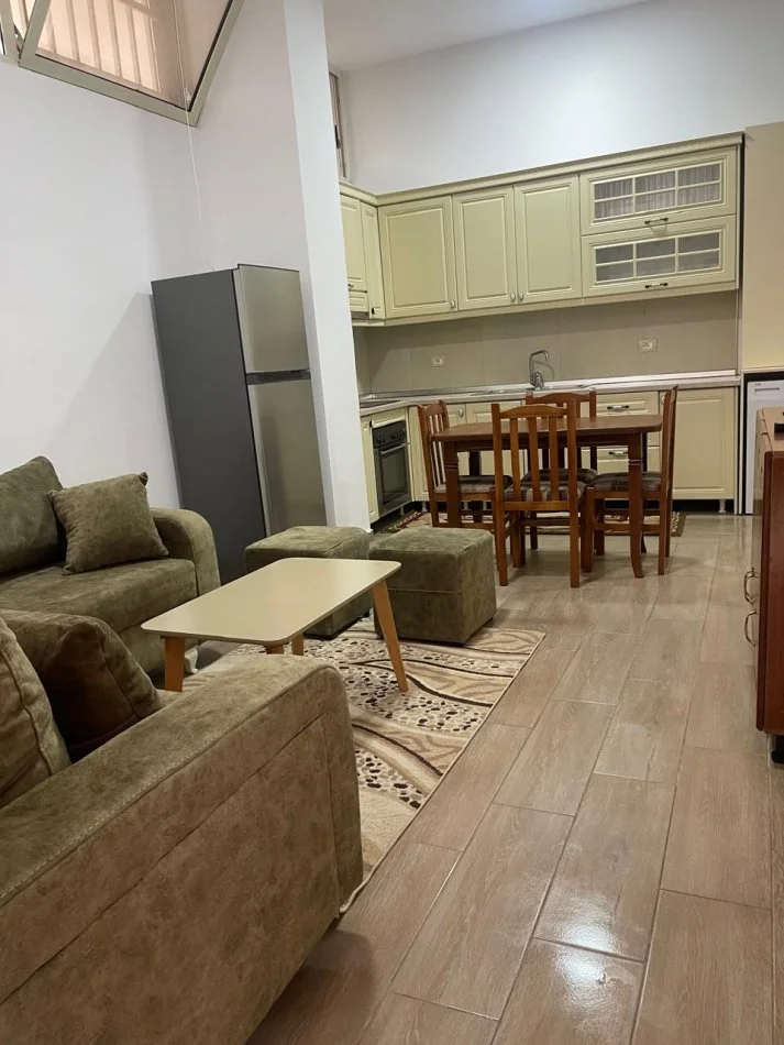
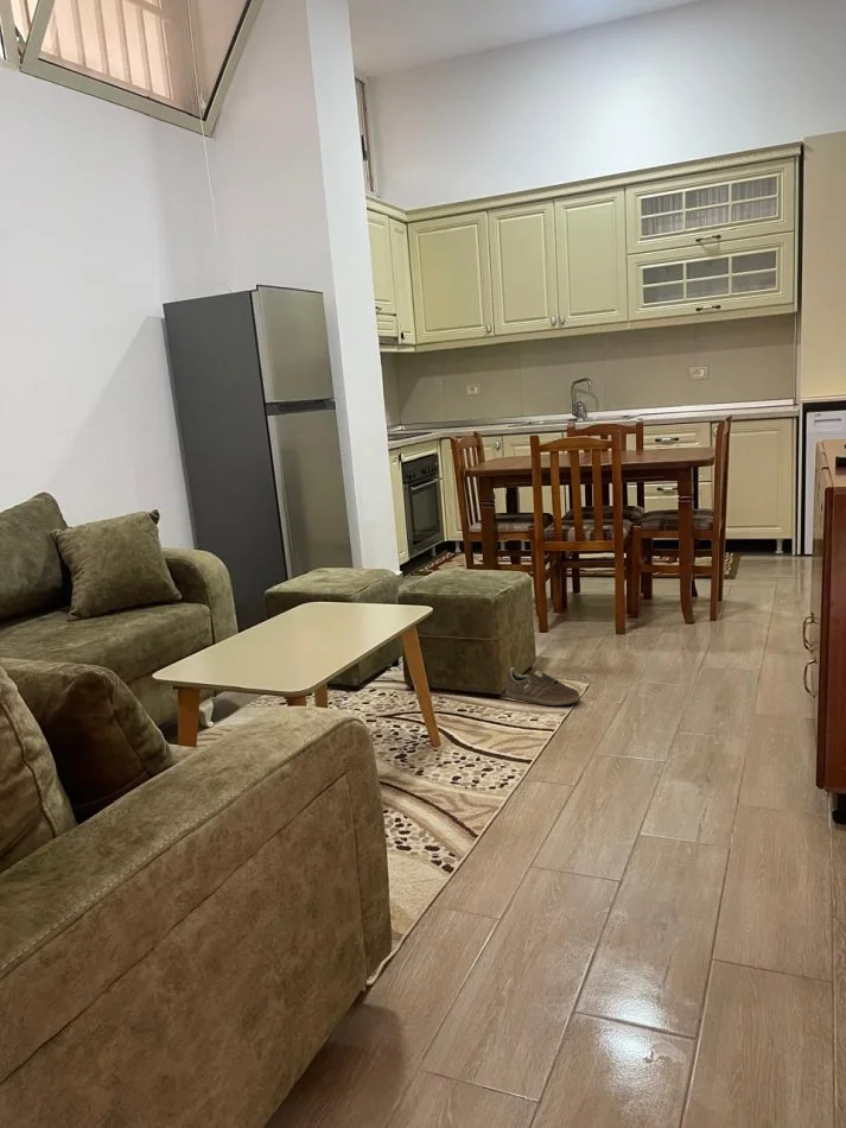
+ sneaker (540, 685)
